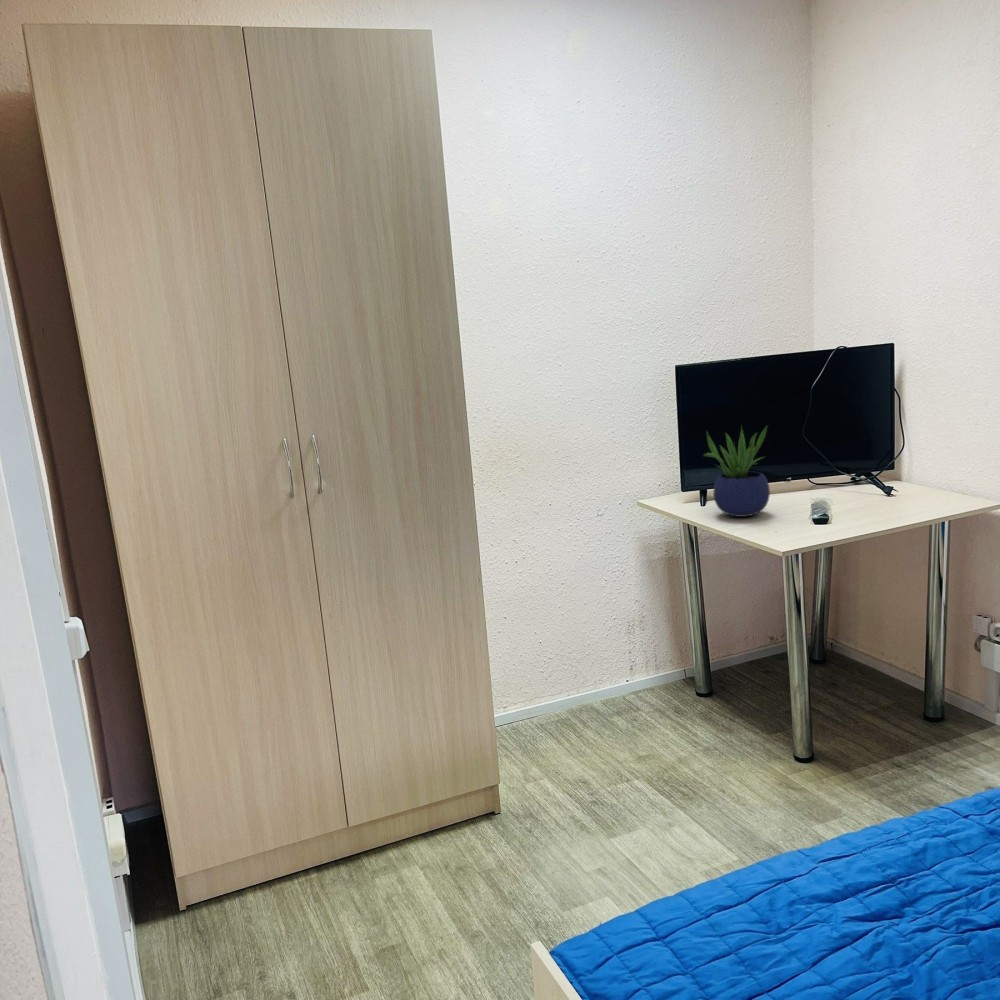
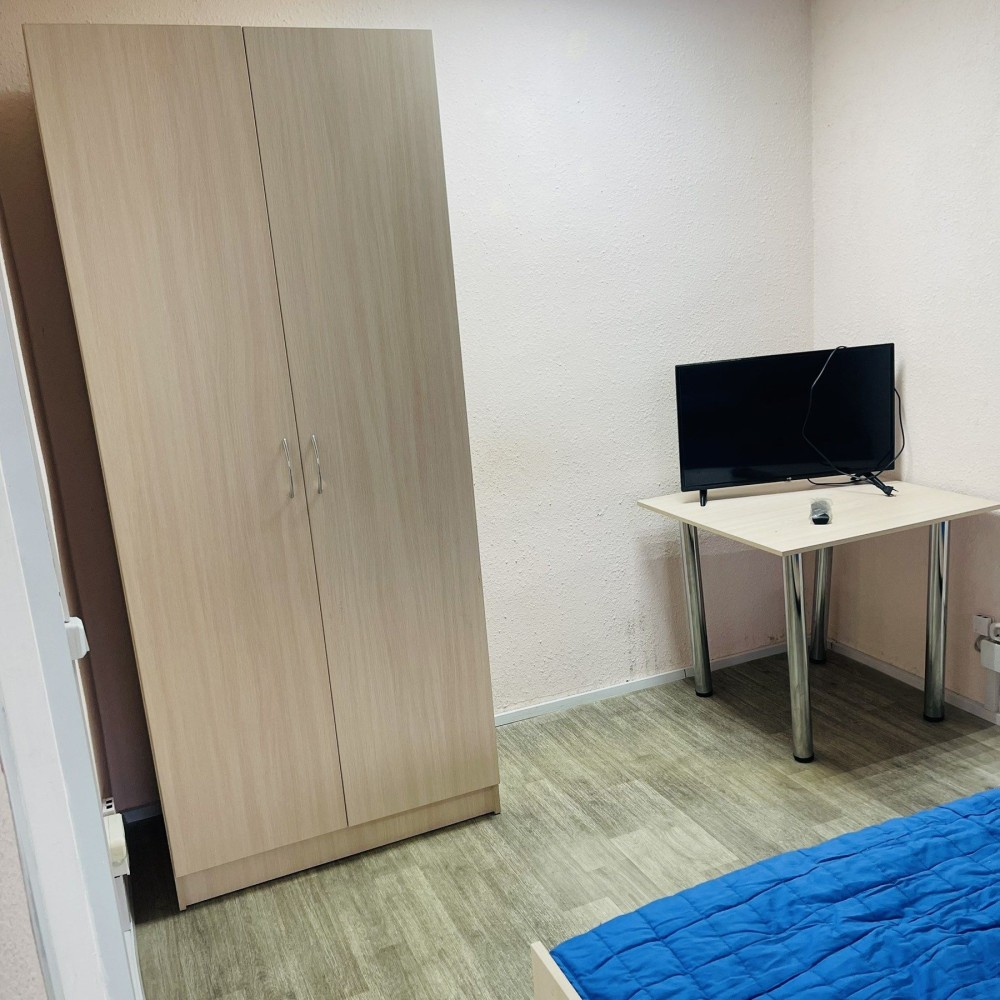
- potted plant (738, 471)
